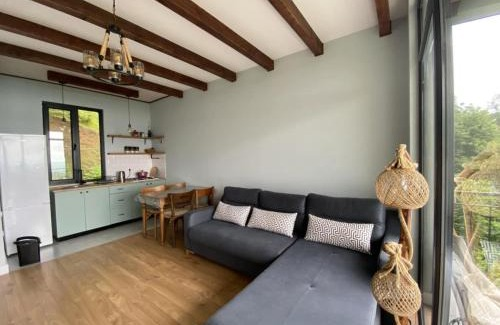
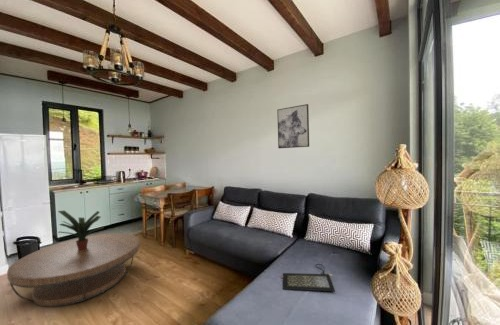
+ wall art (292, 127)
+ coffee table (83, 266)
+ clutch bag (309, 280)
+ potted plant (80, 229)
